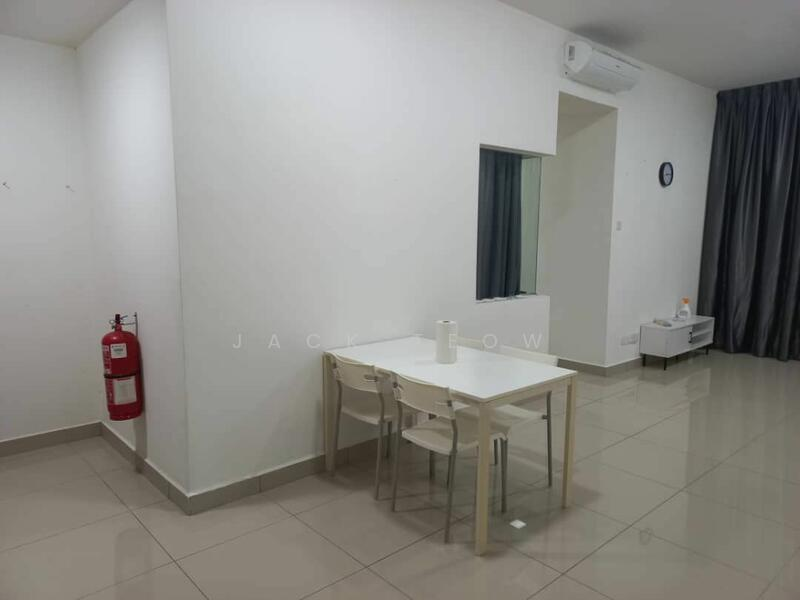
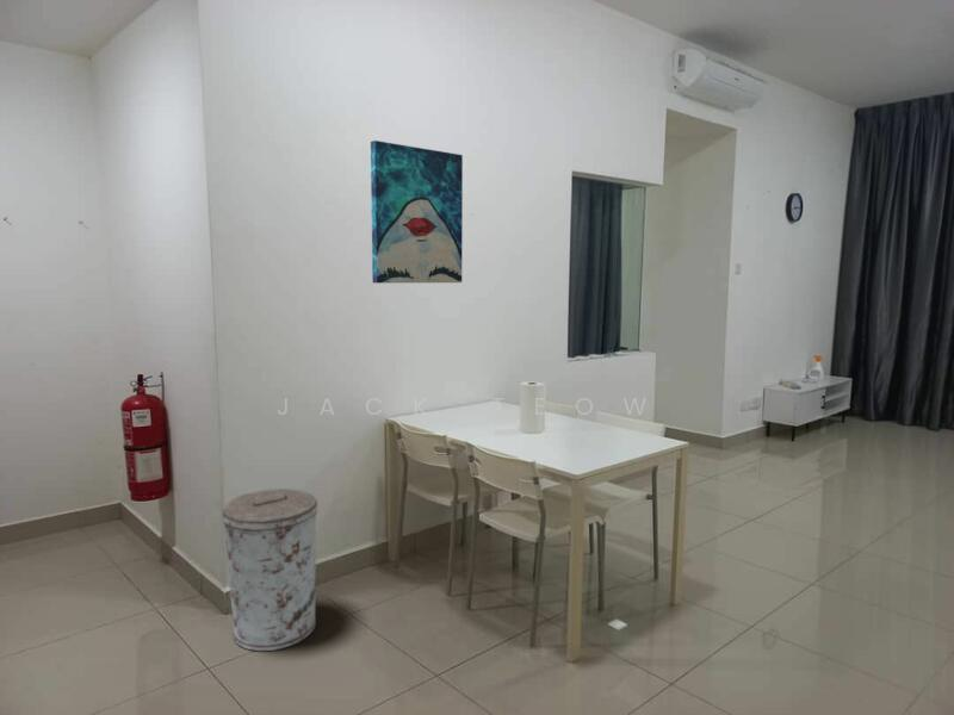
+ wall art (419, 216)
+ trash can (272, 564)
